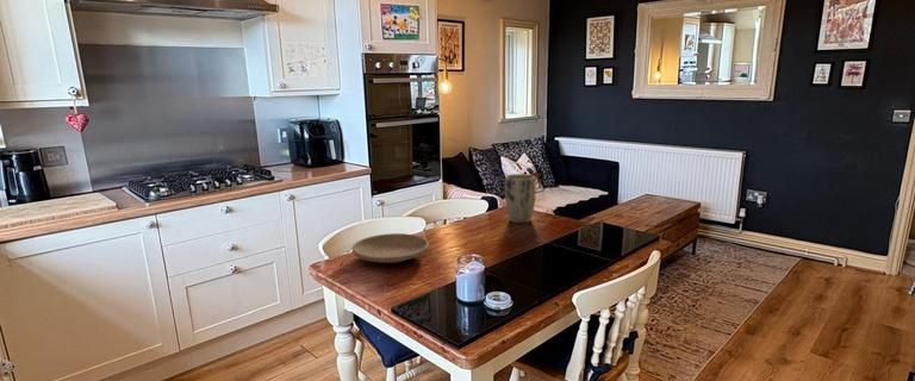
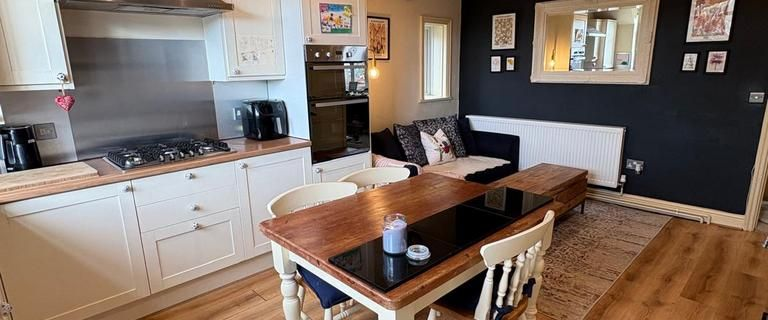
- plant pot (519, 198)
- plate (391, 250)
